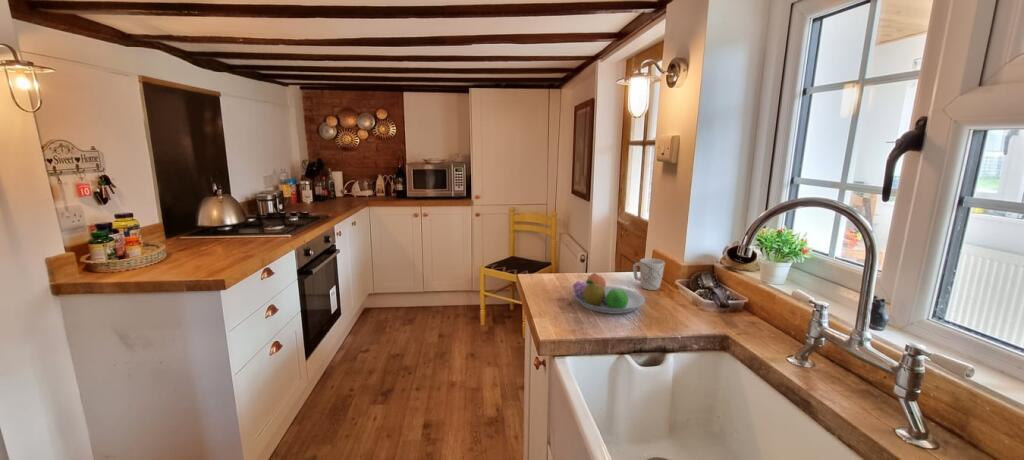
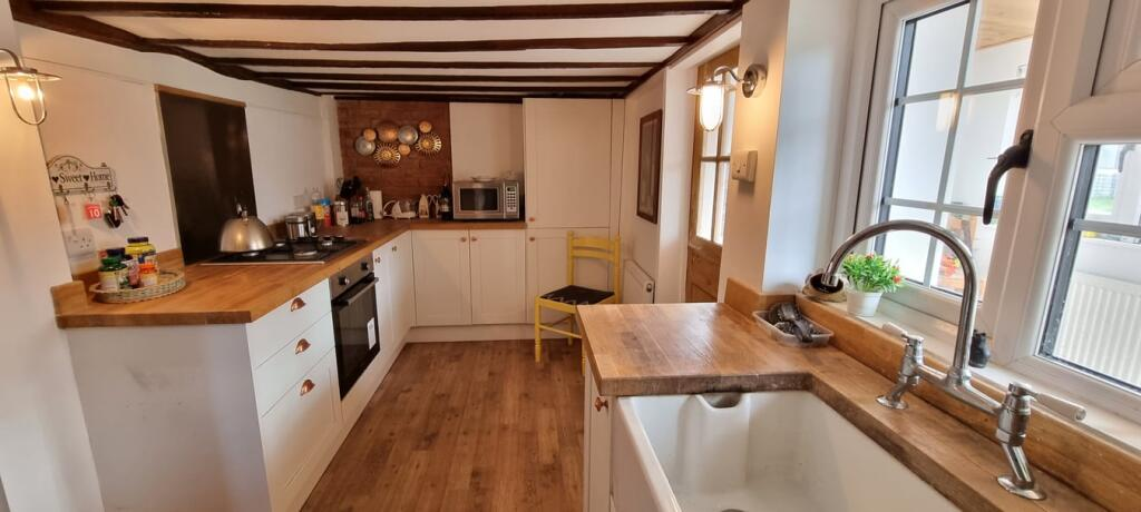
- mug (647, 273)
- fruit bowl (608, 290)
